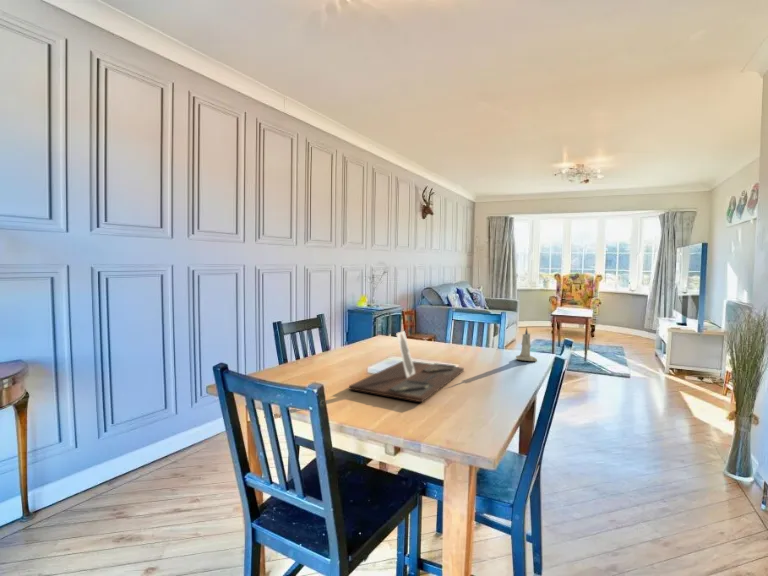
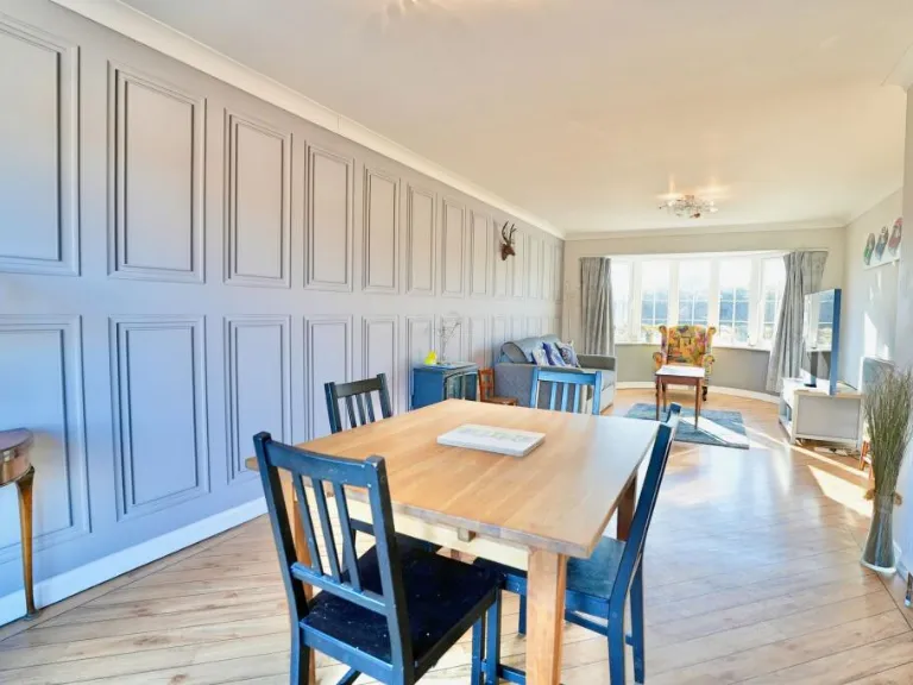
- candle (527, 343)
- decorative tray (410, 356)
